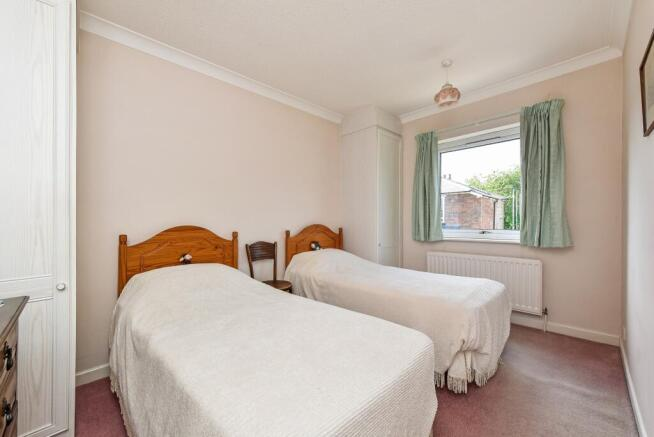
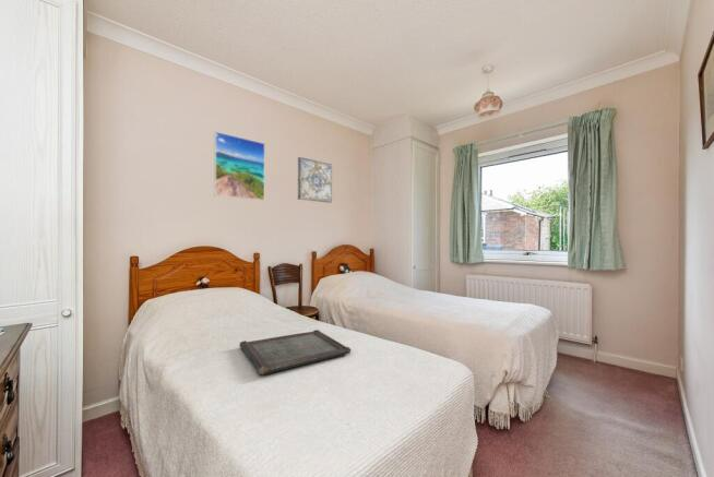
+ serving tray (294, 348)
+ wall art (316, 180)
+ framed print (240, 167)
